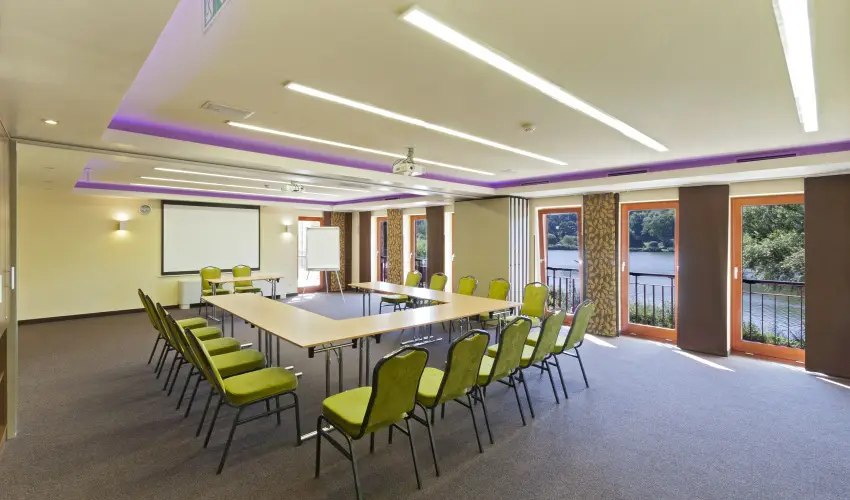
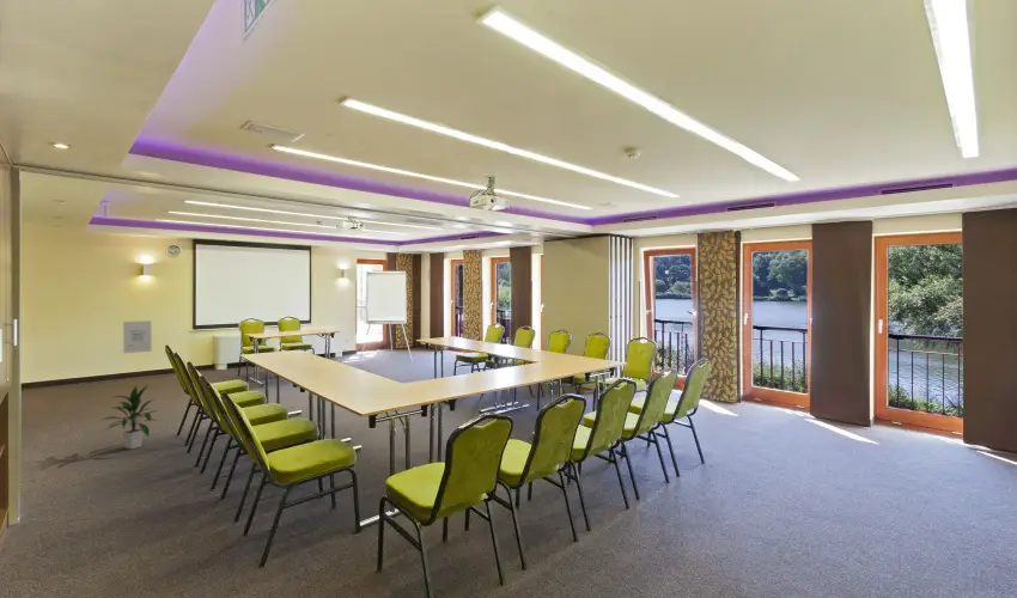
+ wall art (138, 336)
+ indoor plant (133, 416)
